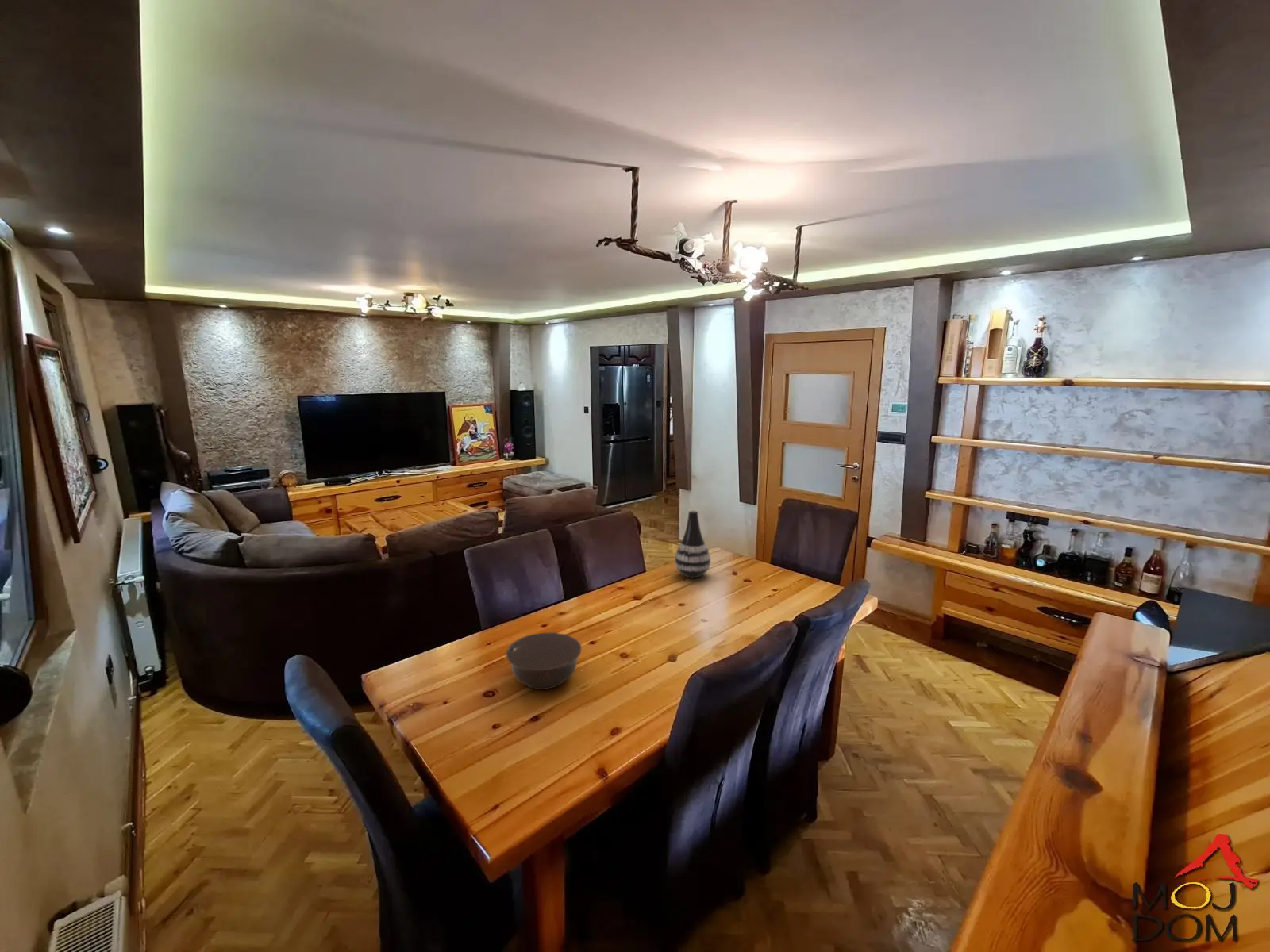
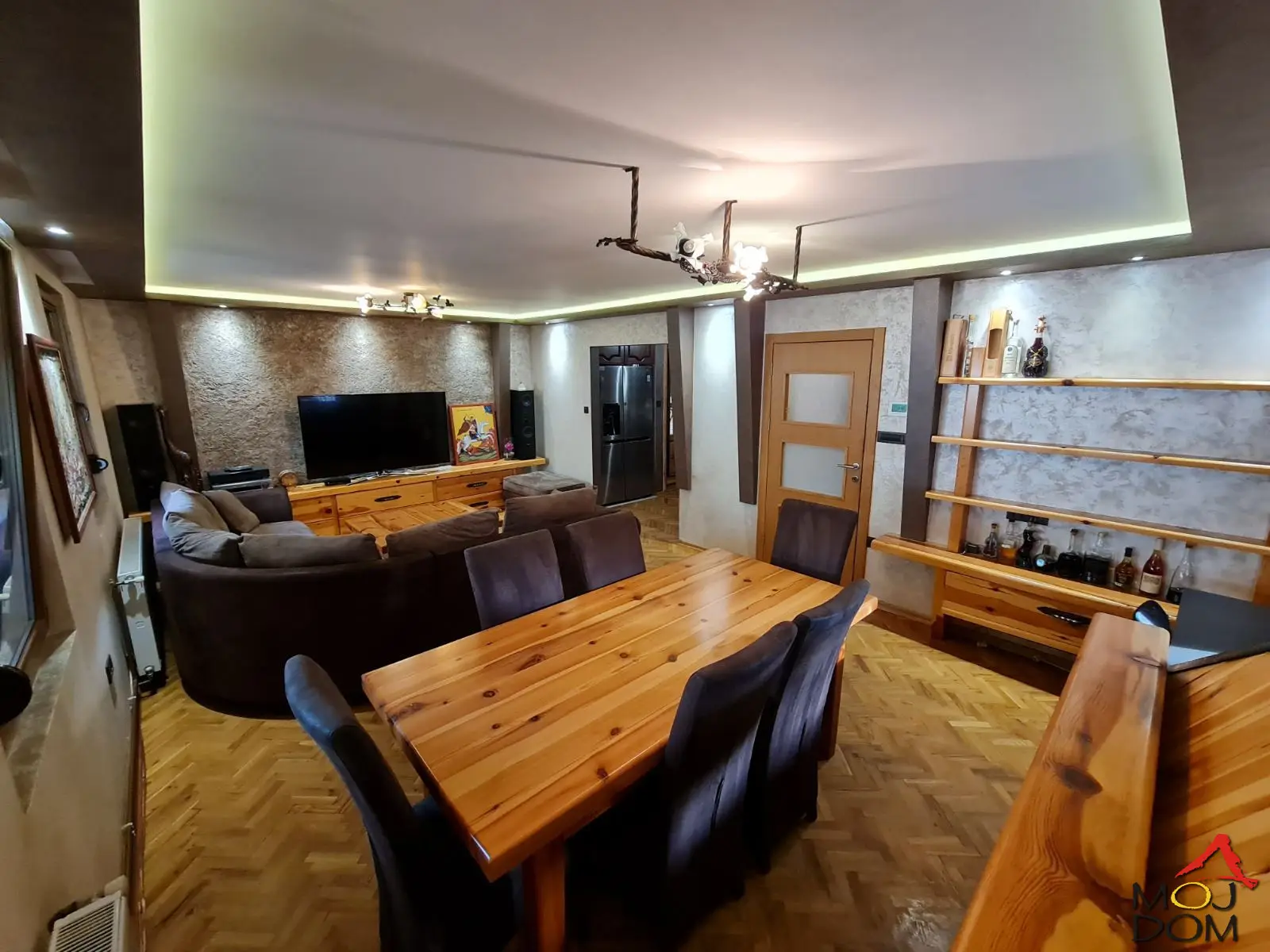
- bowl (545, 663)
- vase (692, 543)
